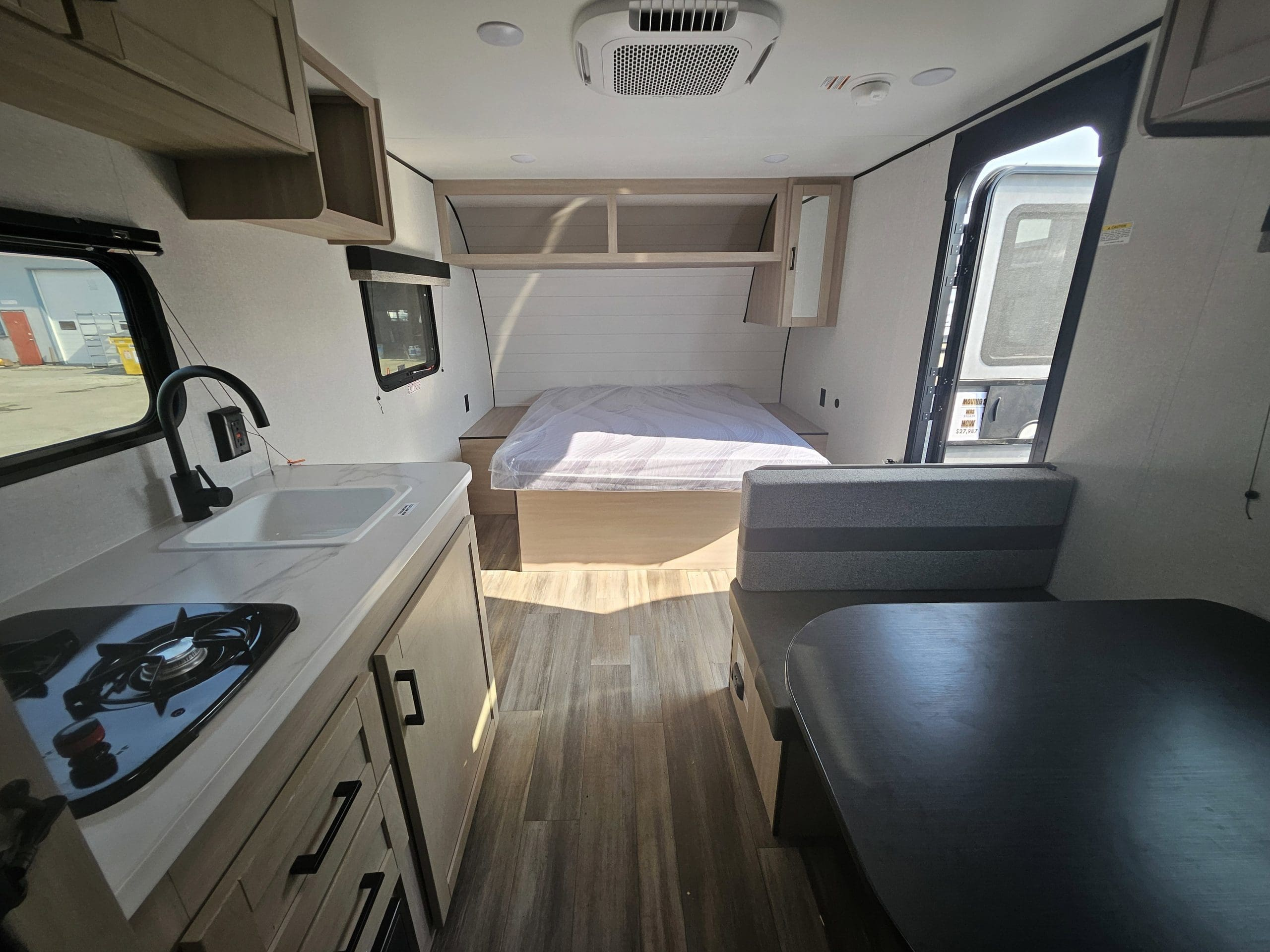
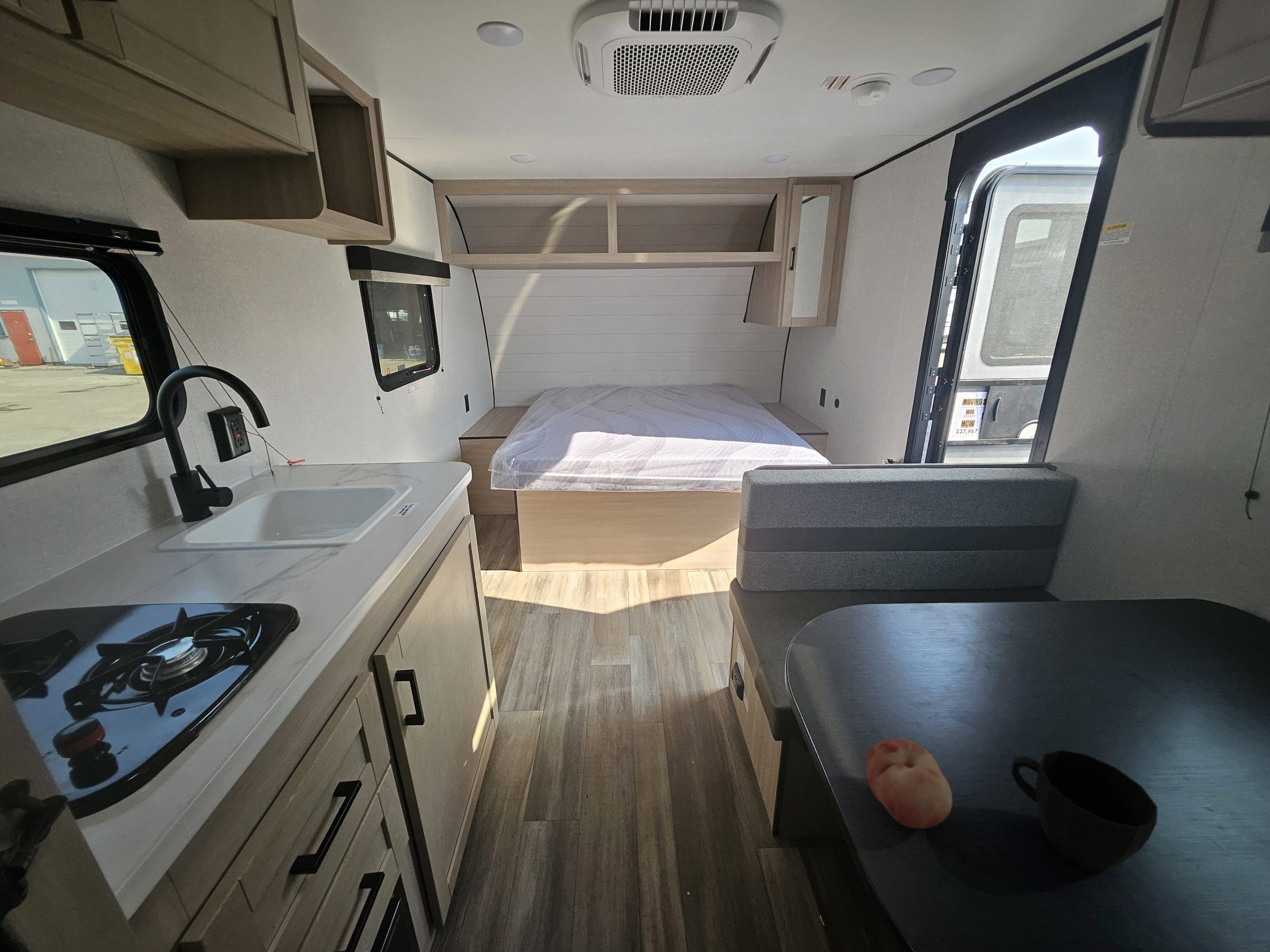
+ cup (1080, 810)
+ fruit (907, 782)
